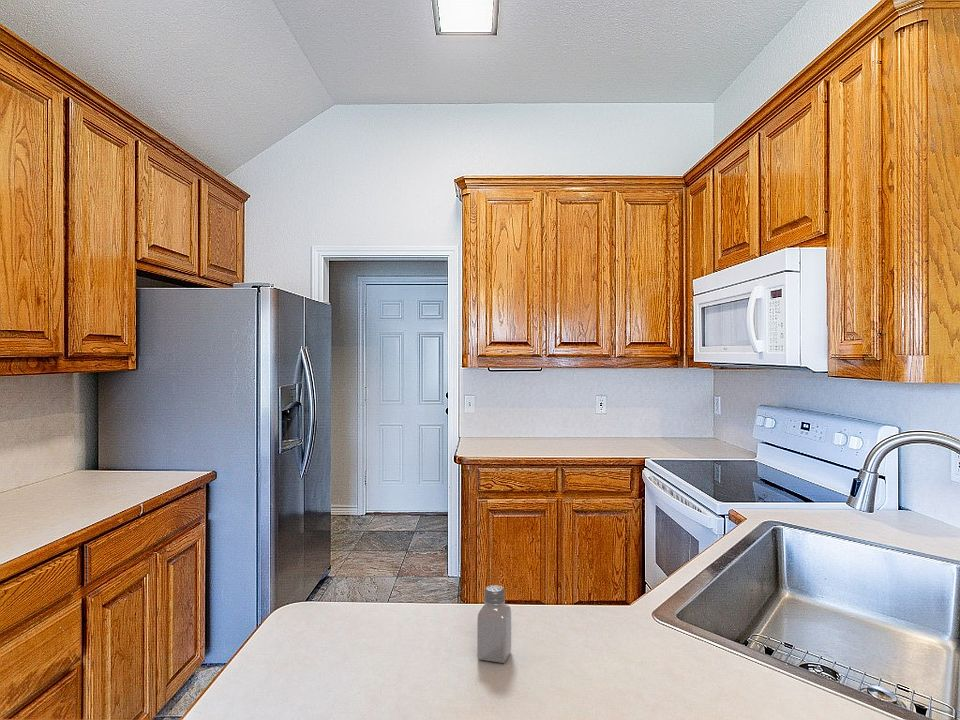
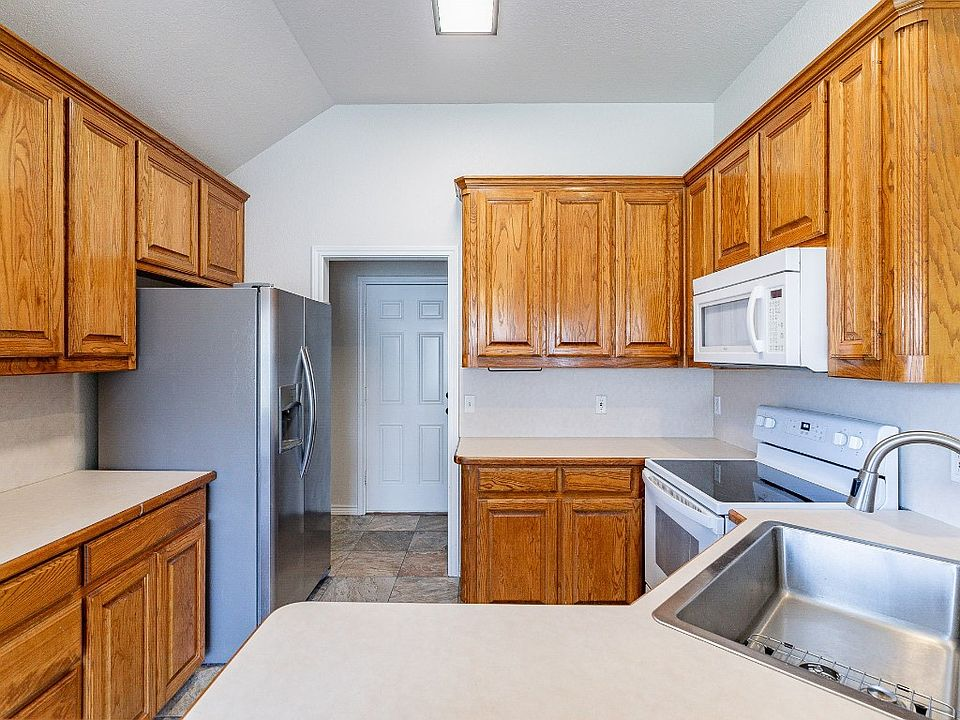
- saltshaker (494, 621)
